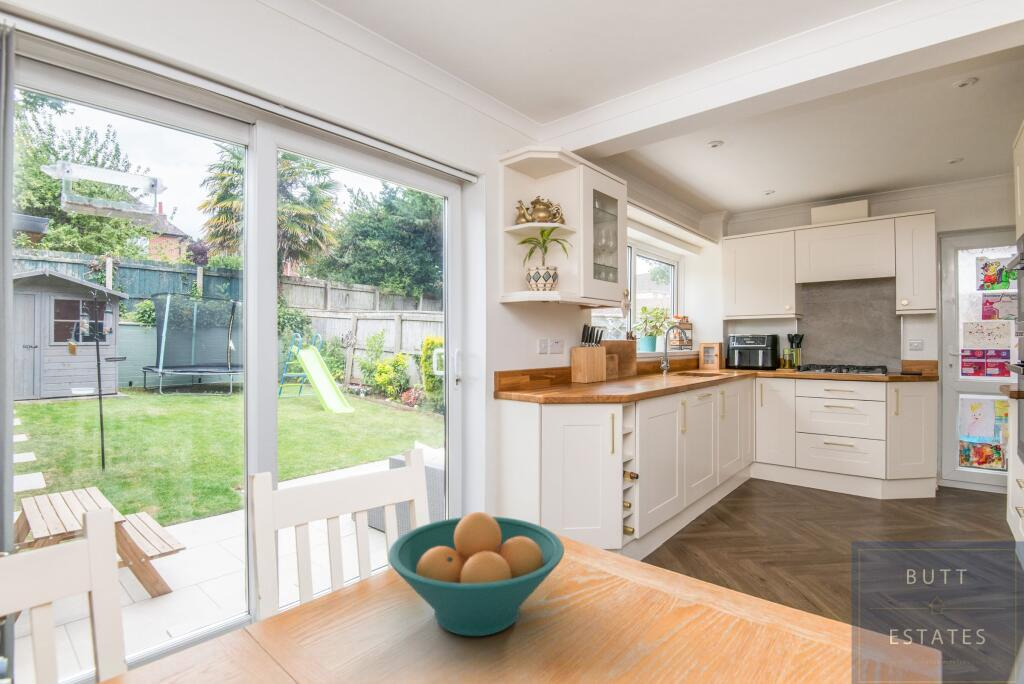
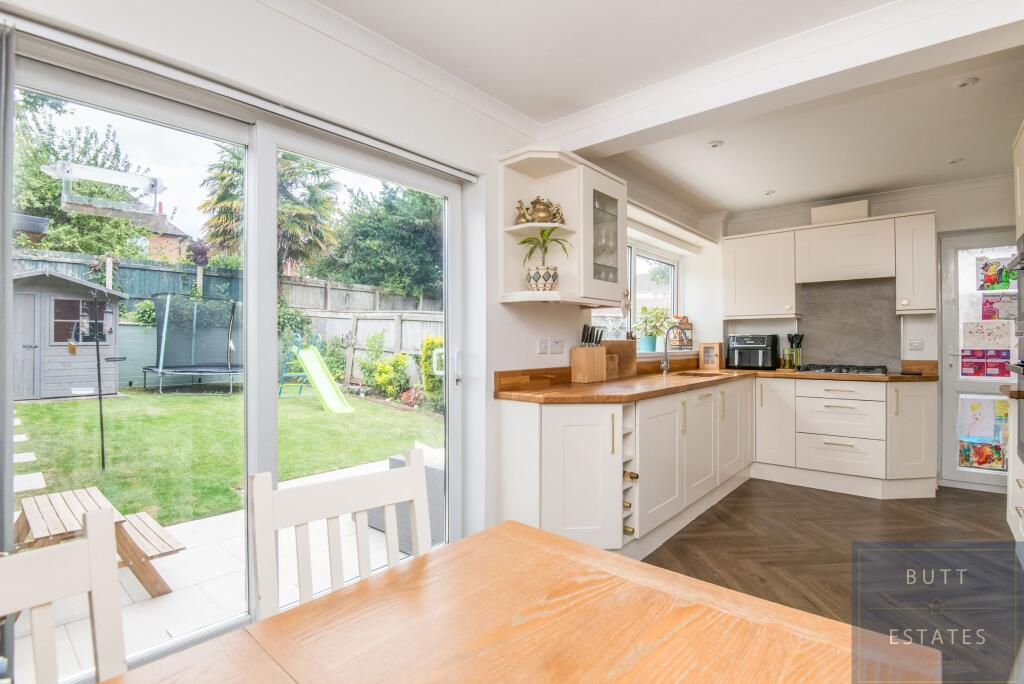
- fruit bowl (477, 564)
